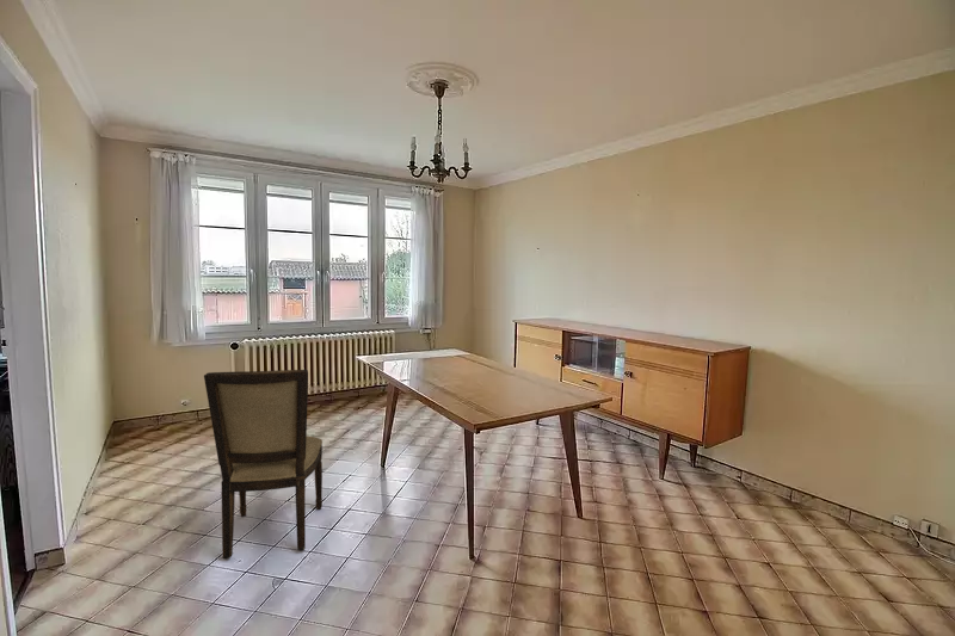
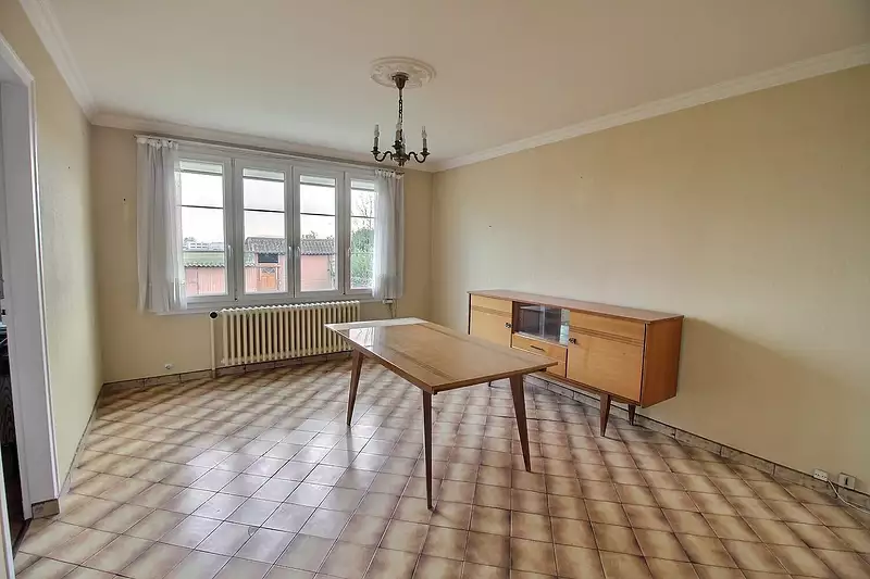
- dining chair (271, 450)
